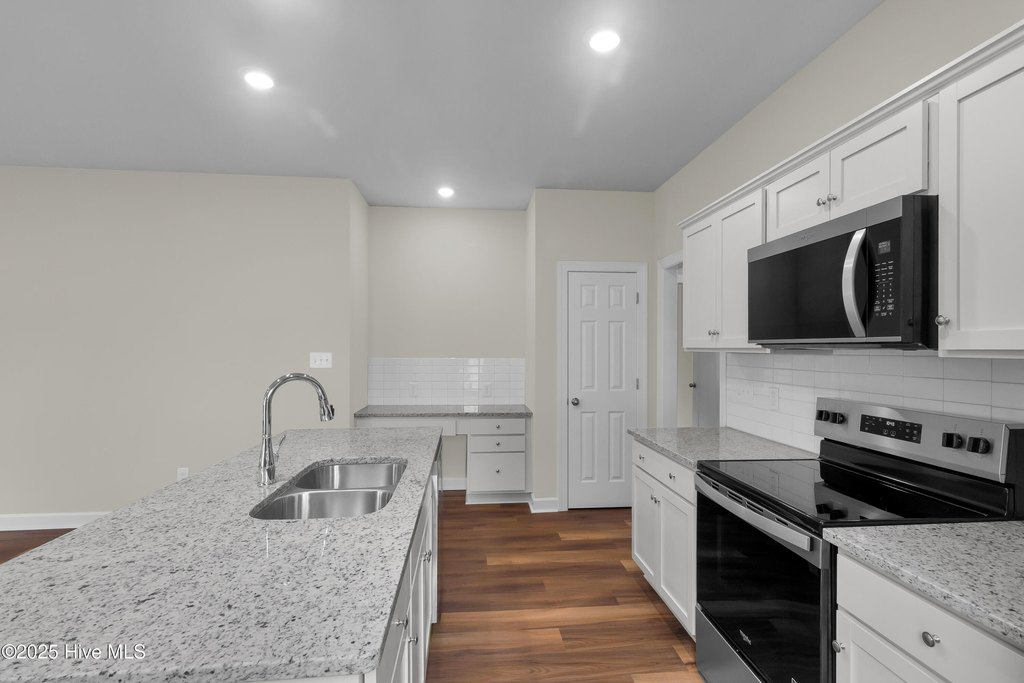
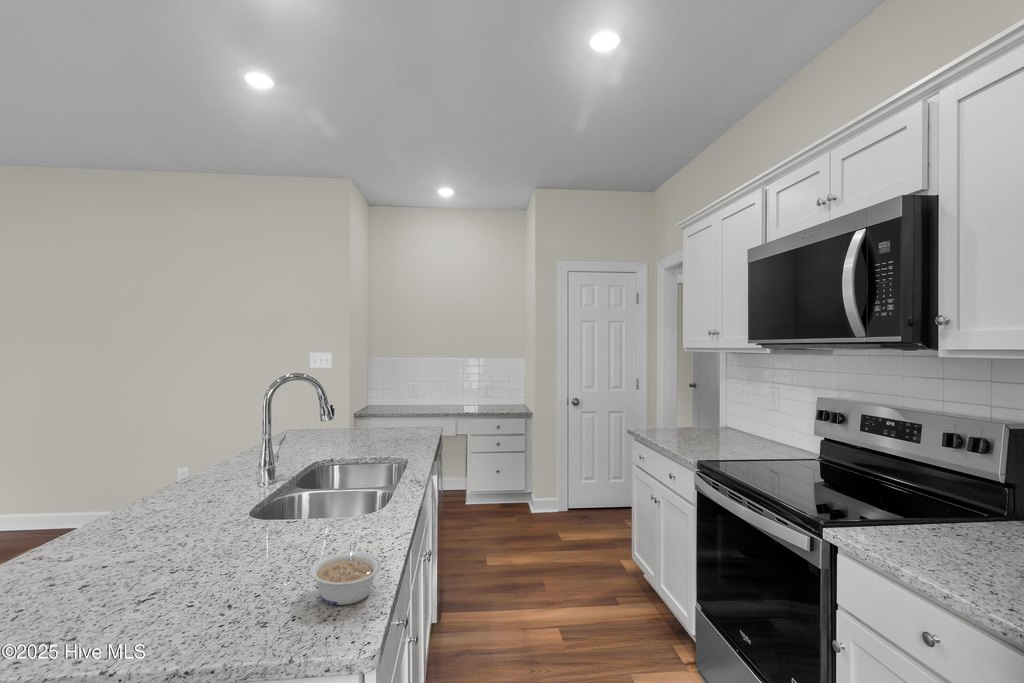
+ legume (344, 576)
